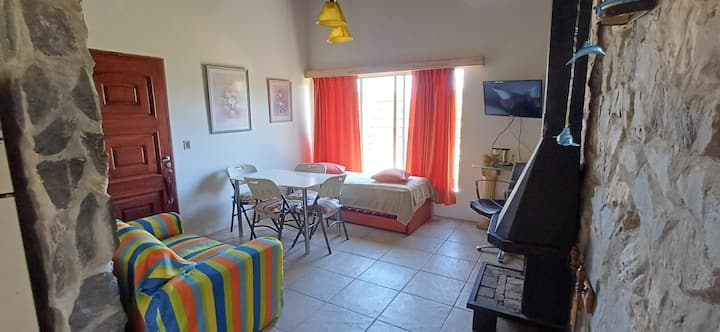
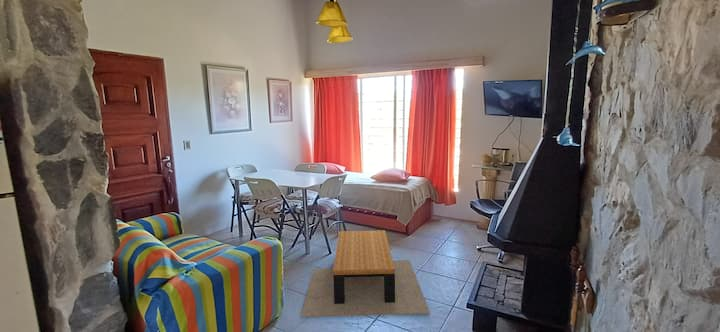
+ coffee table (363, 262)
